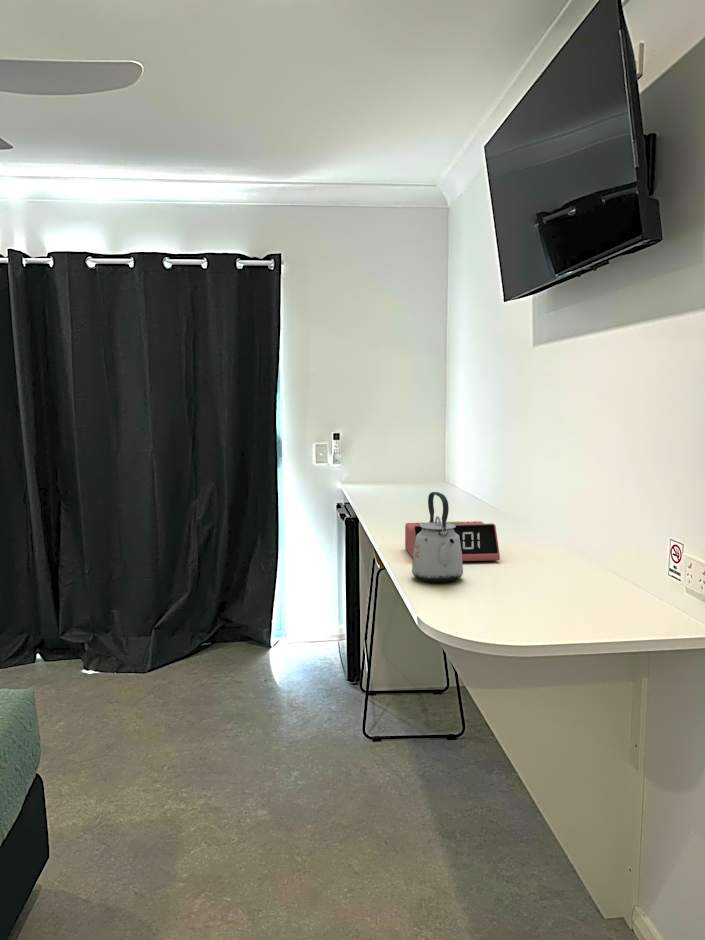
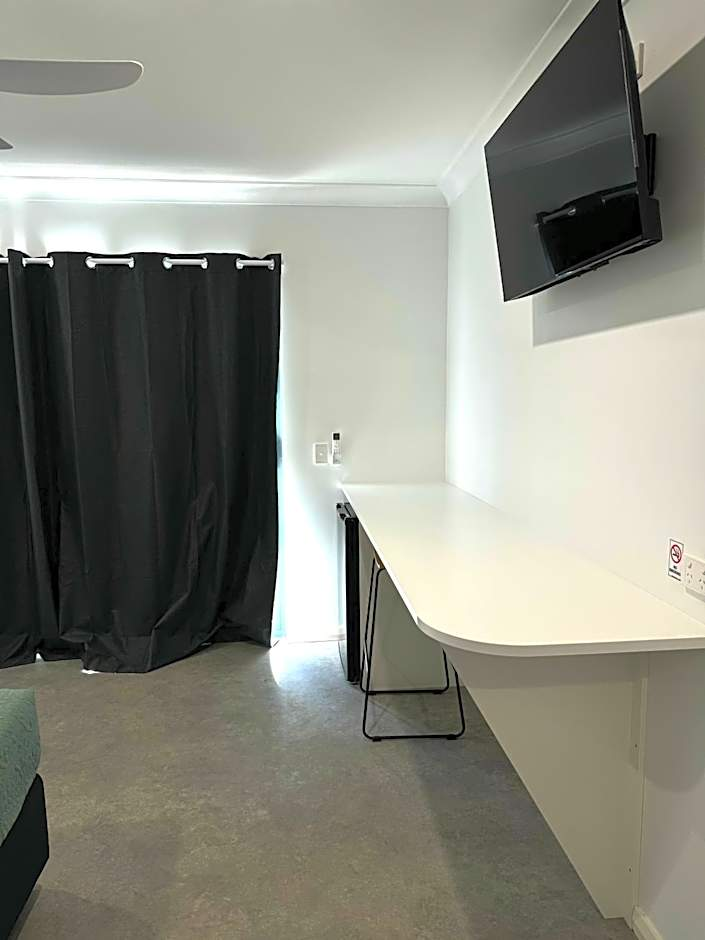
- kettle (440, 538)
- alarm clock (455, 532)
